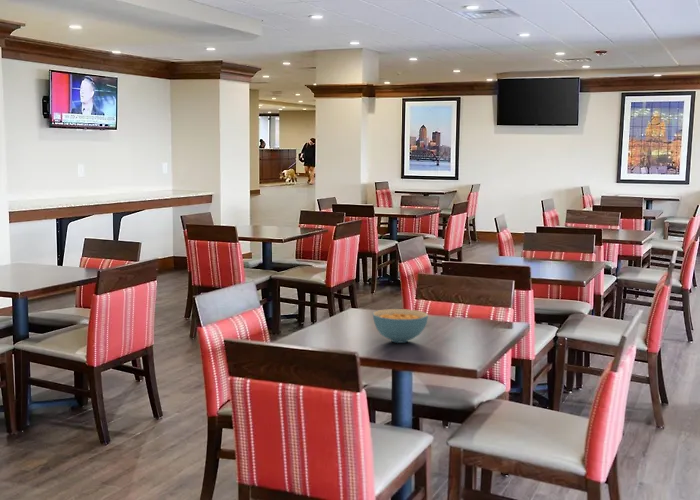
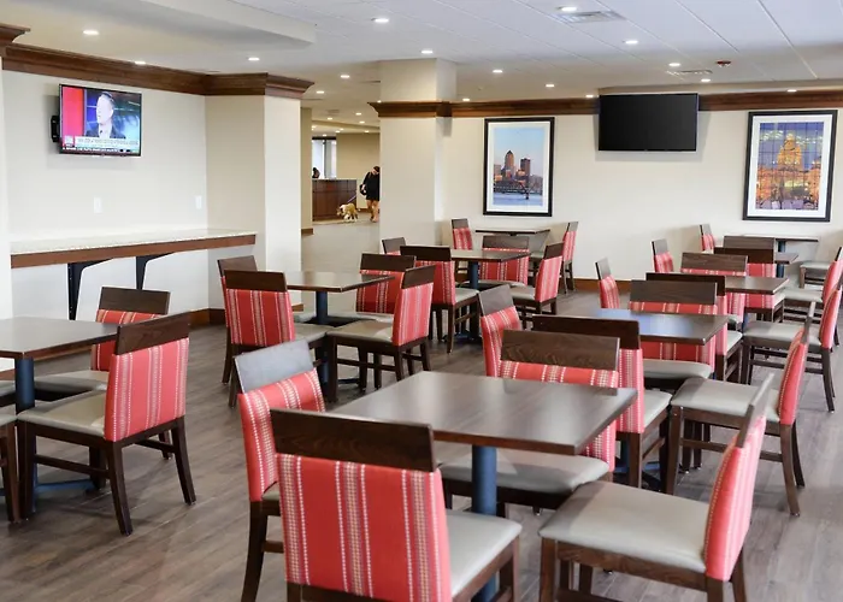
- cereal bowl (399, 327)
